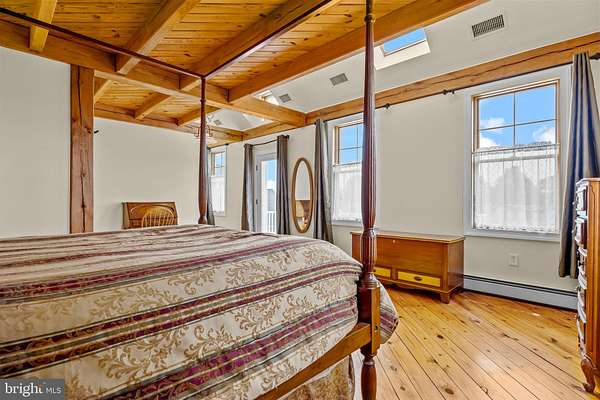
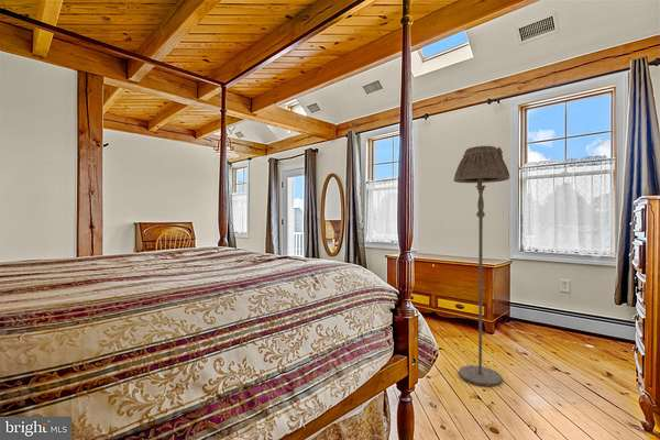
+ floor lamp (480, 262)
